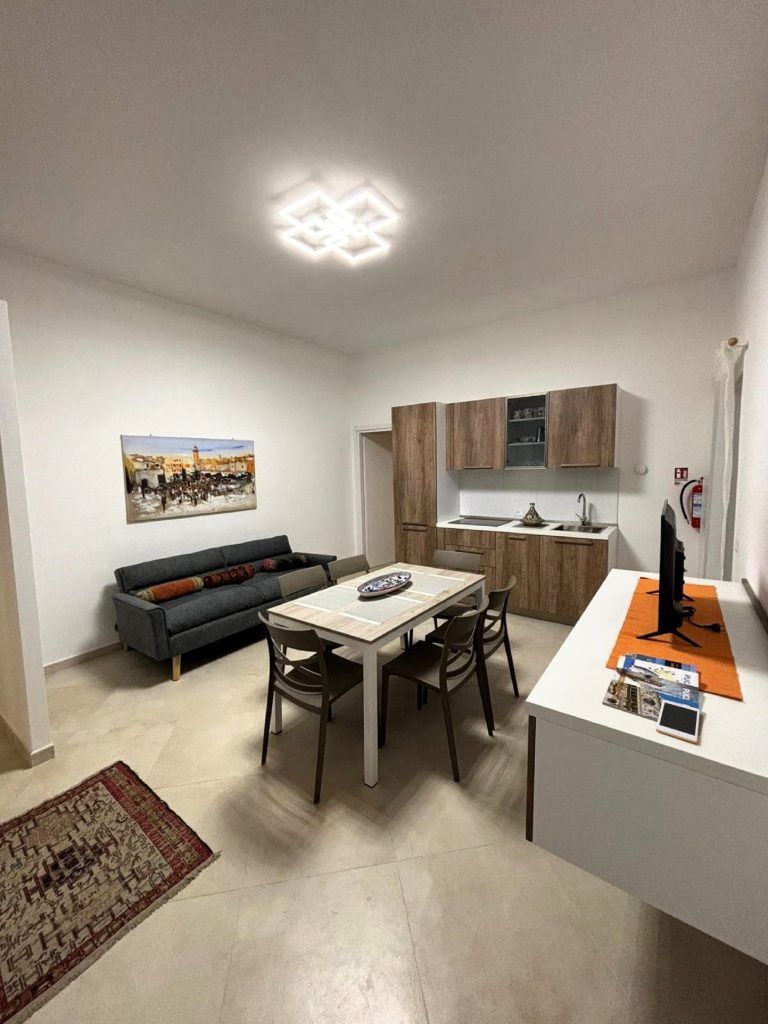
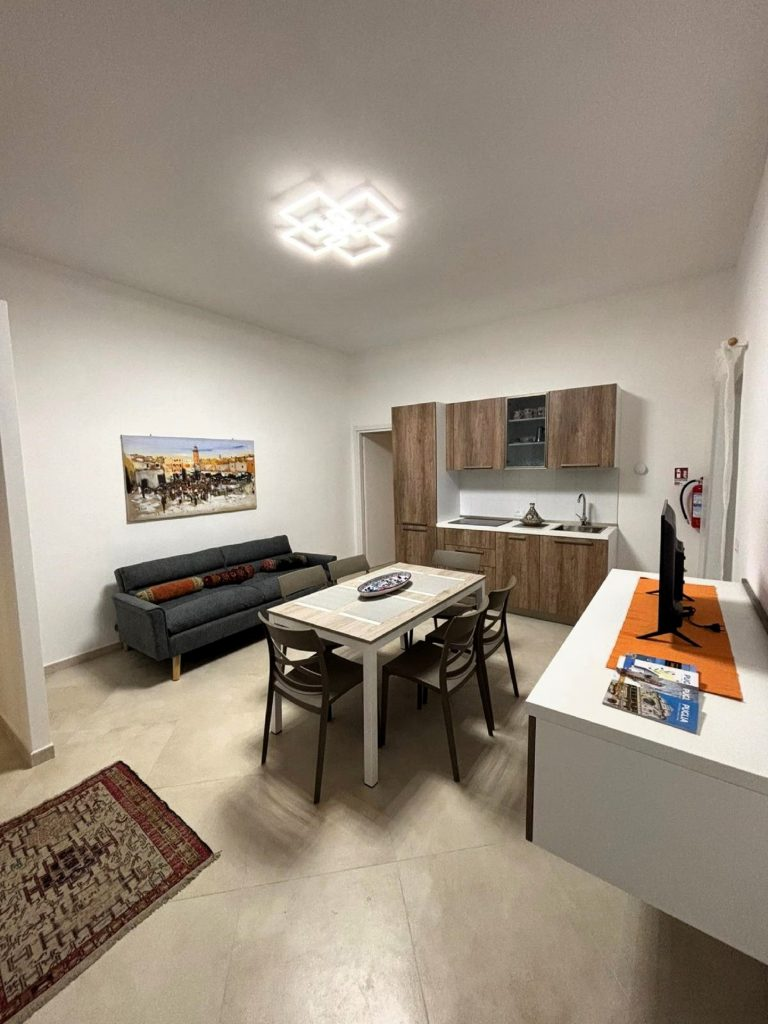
- cell phone (678, 719)
